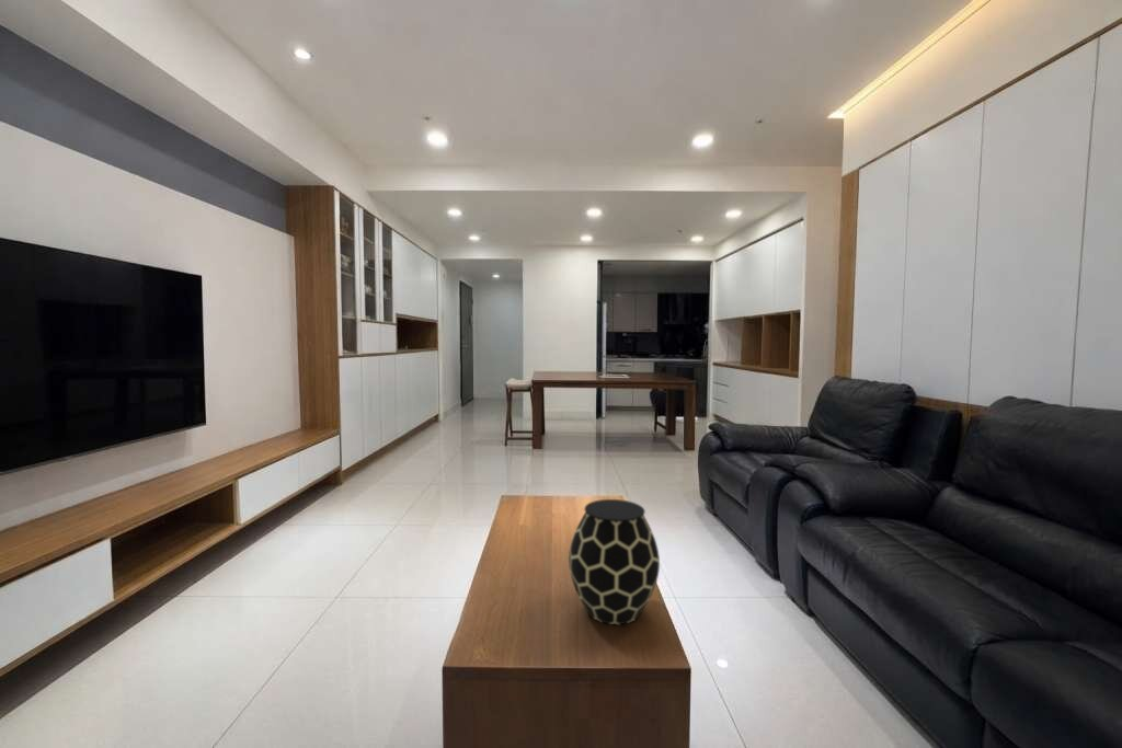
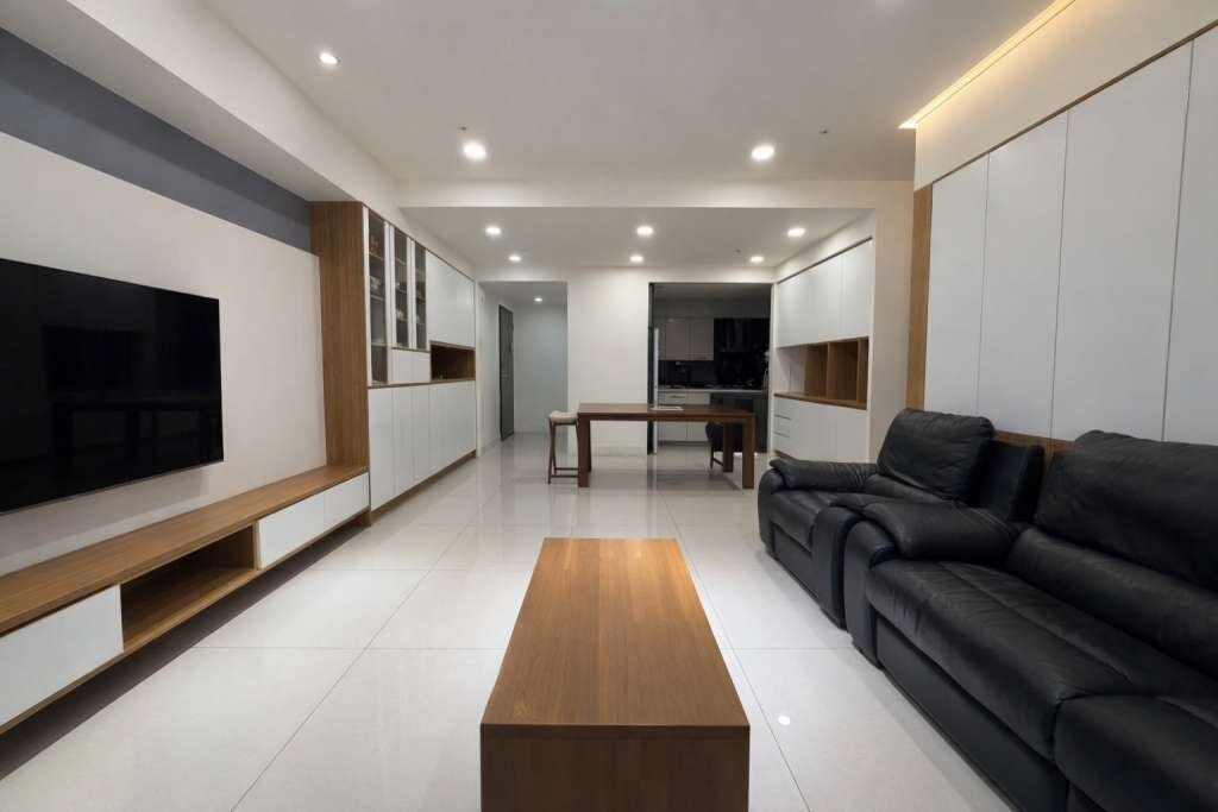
- vase (614, 559)
